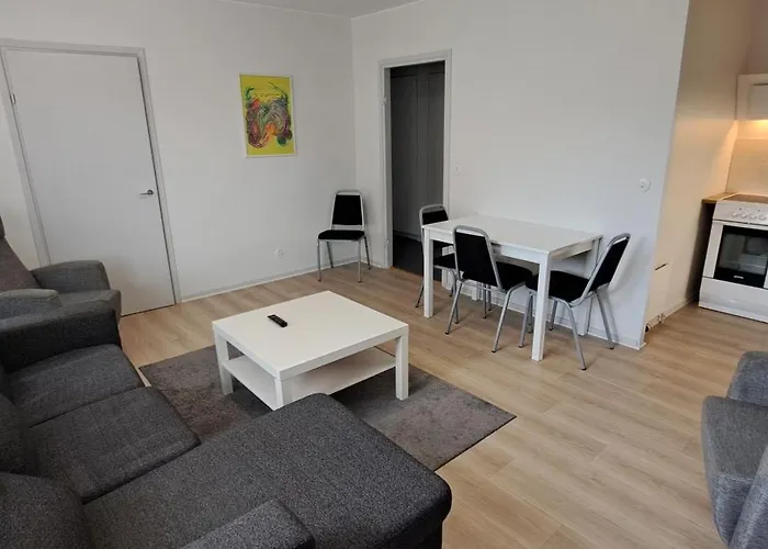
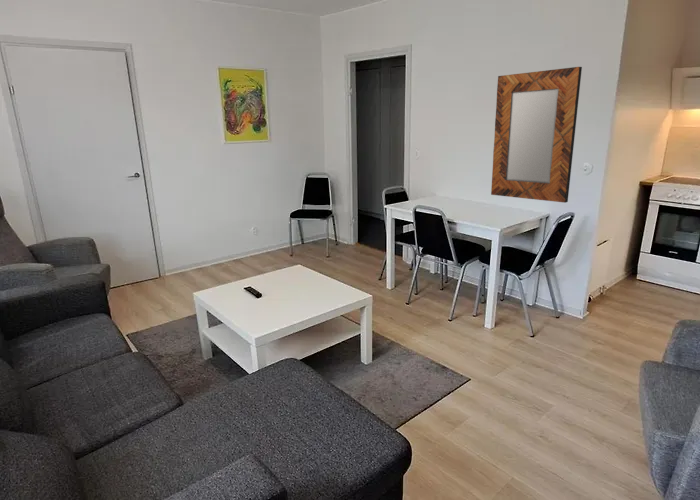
+ home mirror (531, 137)
